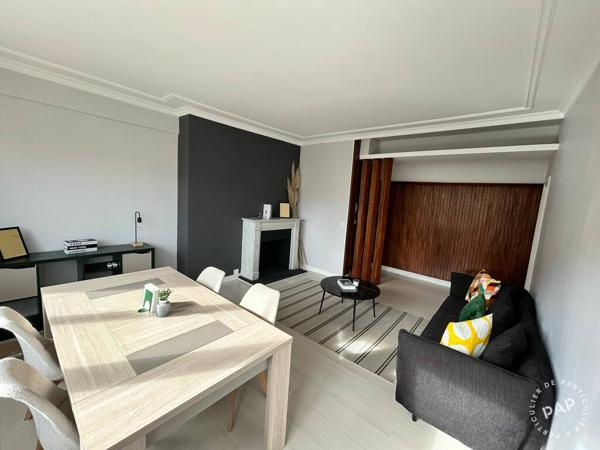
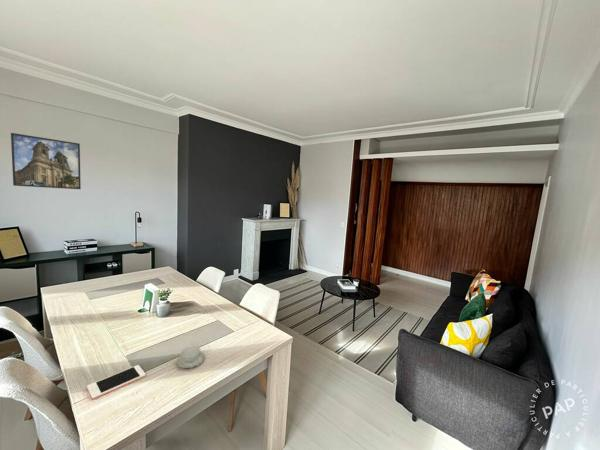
+ chinaware (190, 356)
+ cell phone (117, 380)
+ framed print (48, 163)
